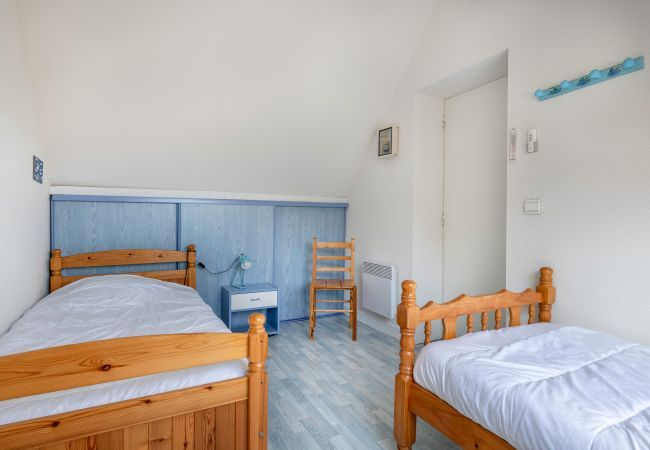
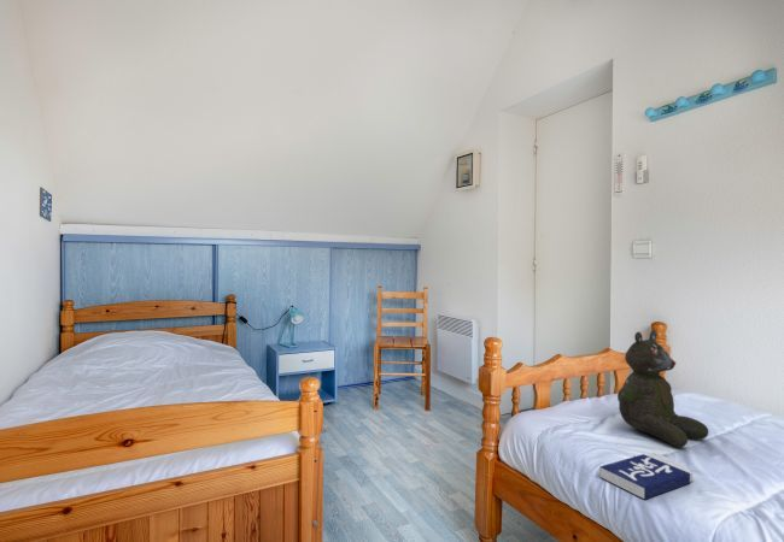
+ teddy bear (661, 383)
+ book (649, 472)
